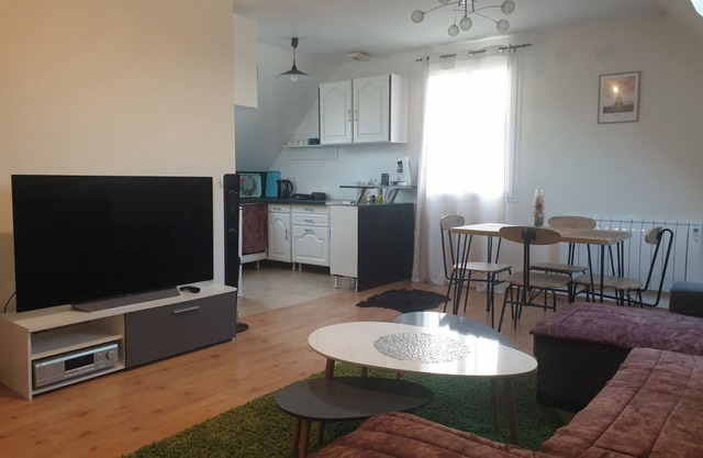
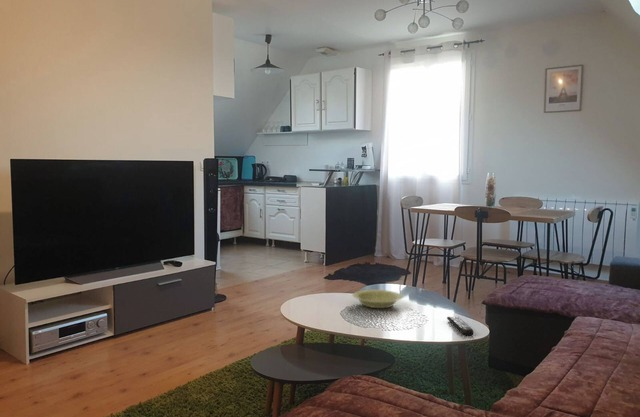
+ remote control (459, 325)
+ bowl (377, 300)
